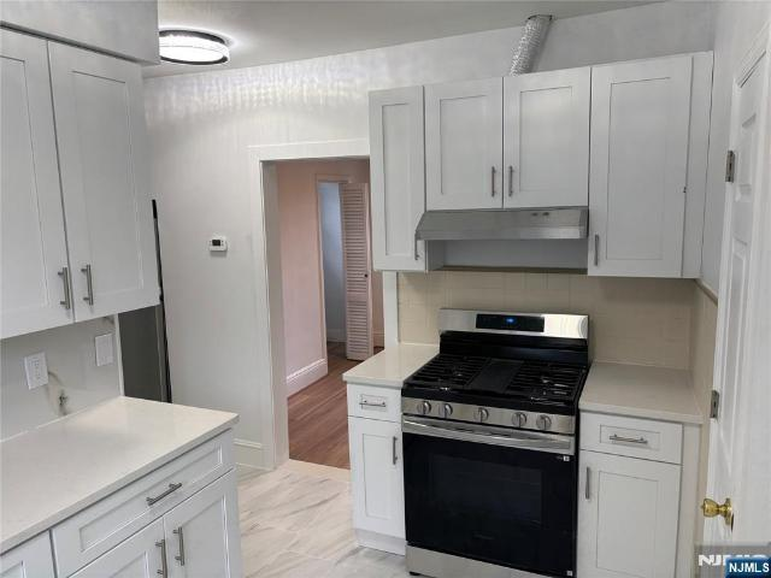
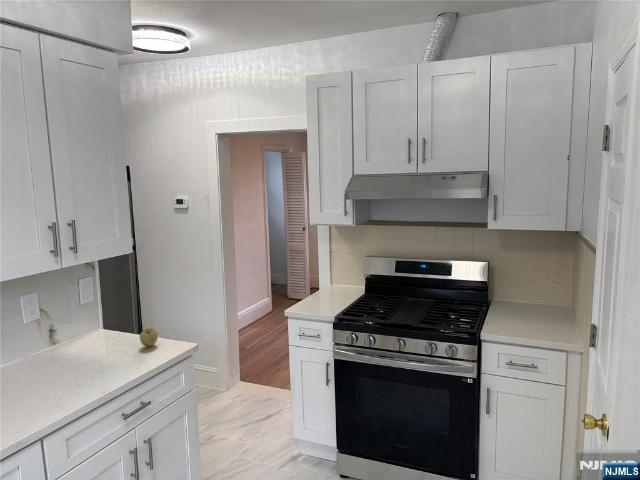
+ apple (148, 337)
